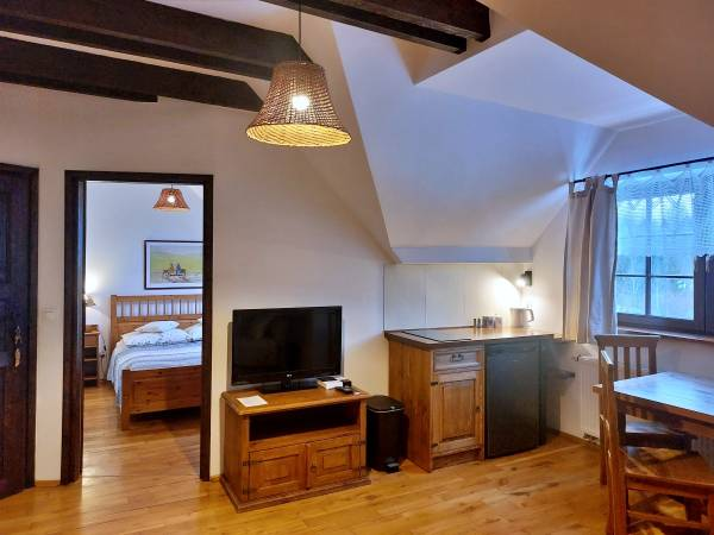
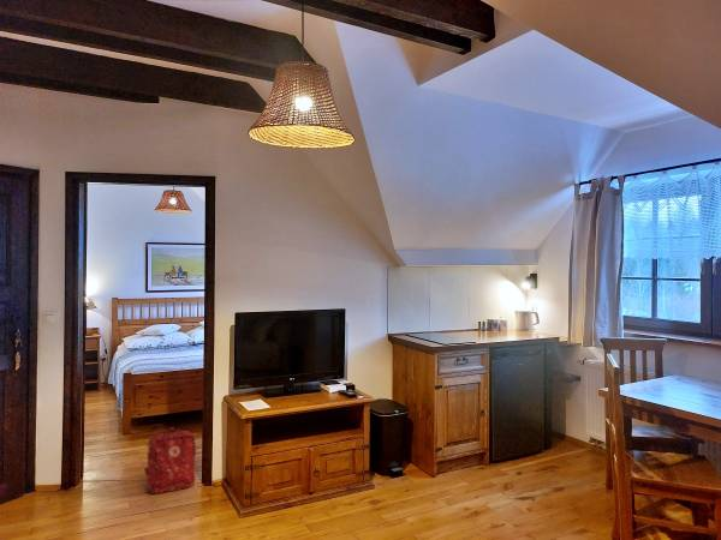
+ backpack (169, 456)
